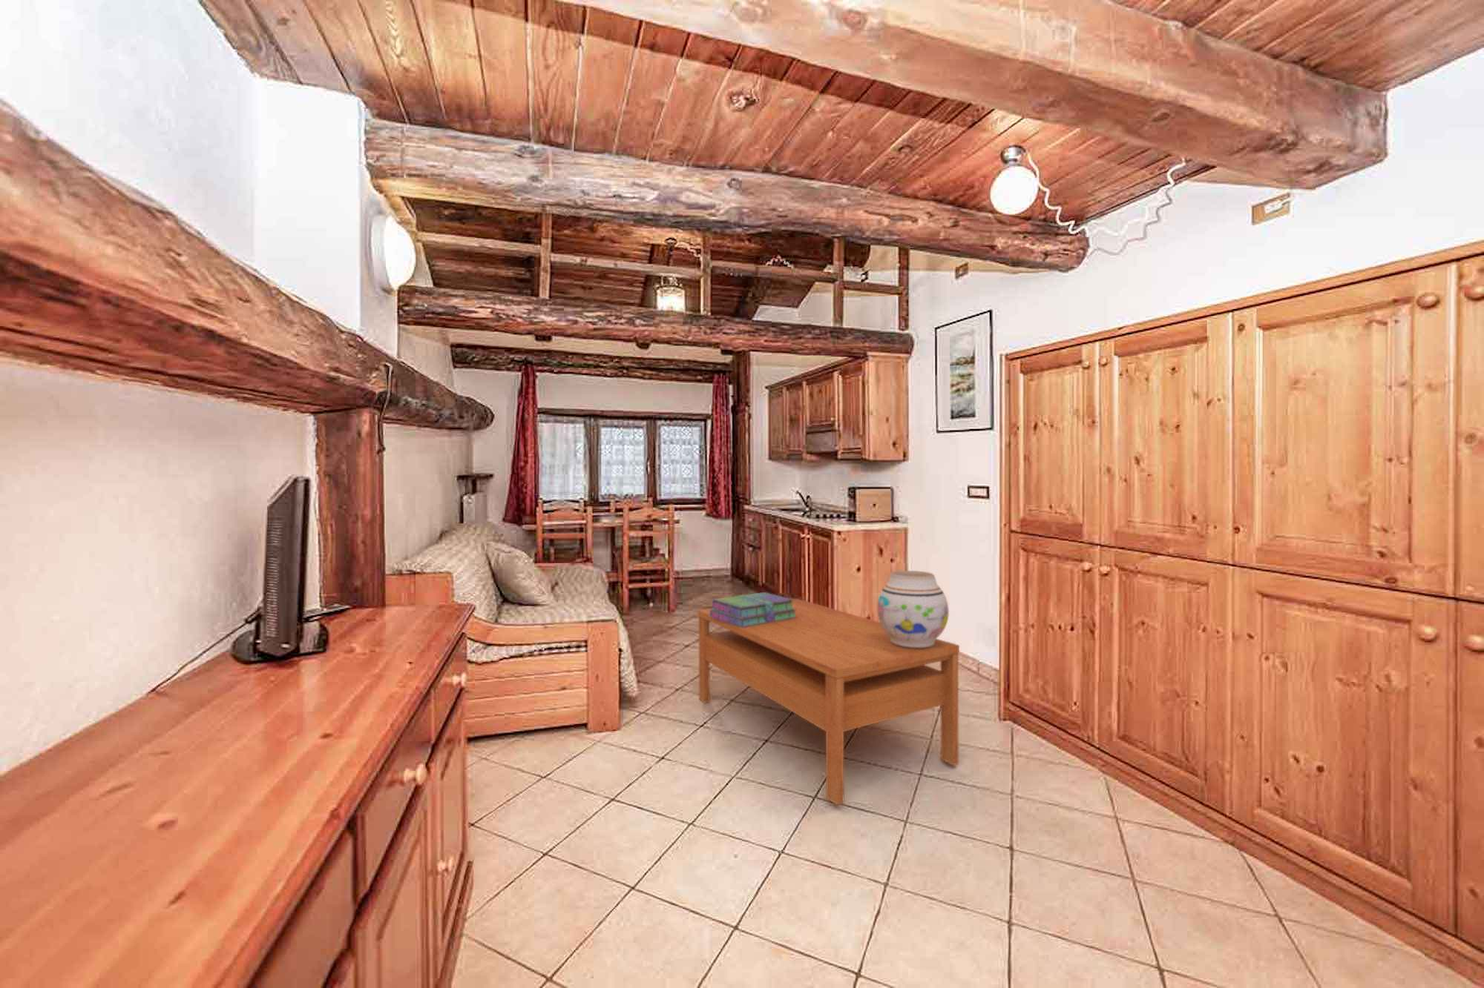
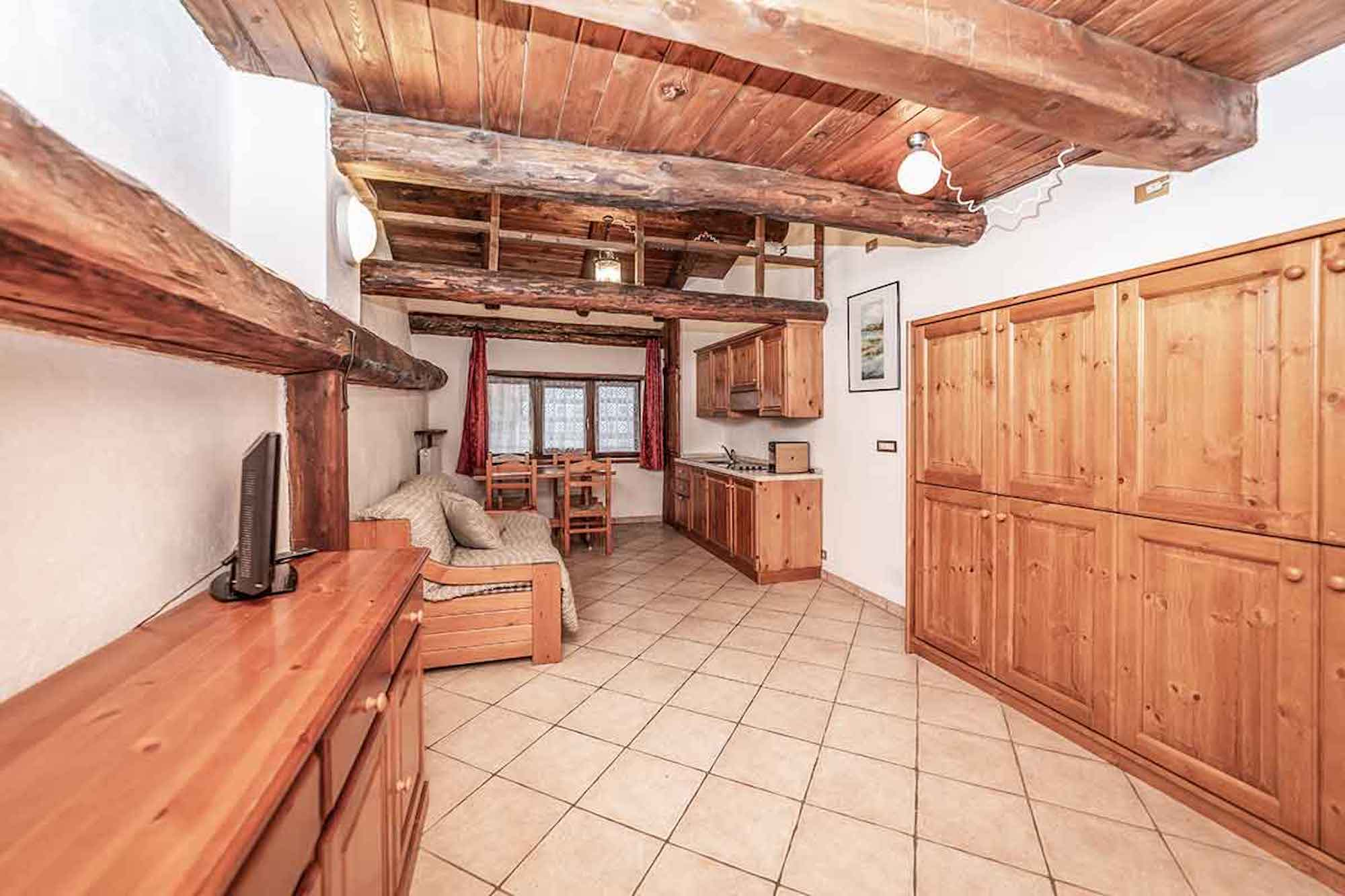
- coffee table (812, 677)
- vase (912, 608)
- stack of books (752, 608)
